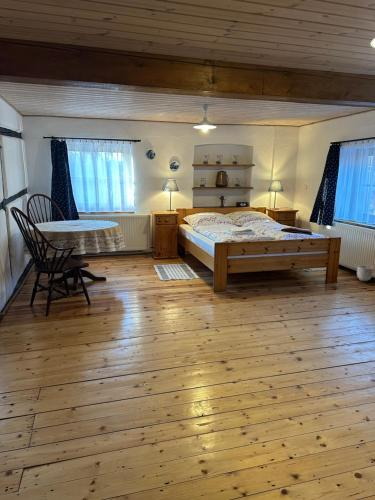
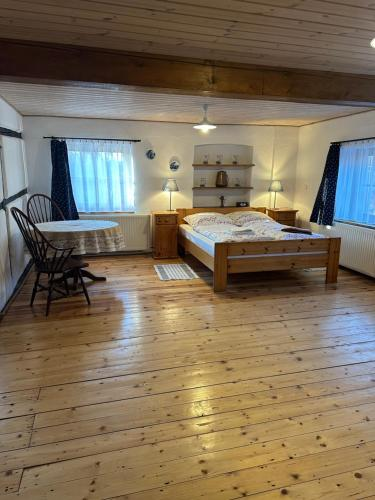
- planter (364, 273)
